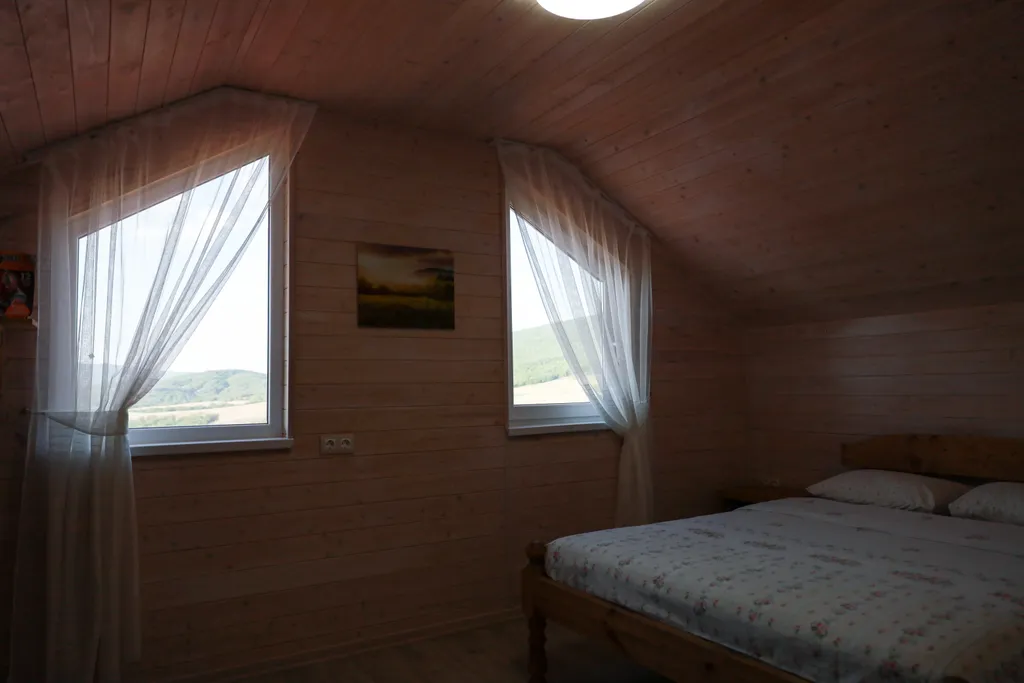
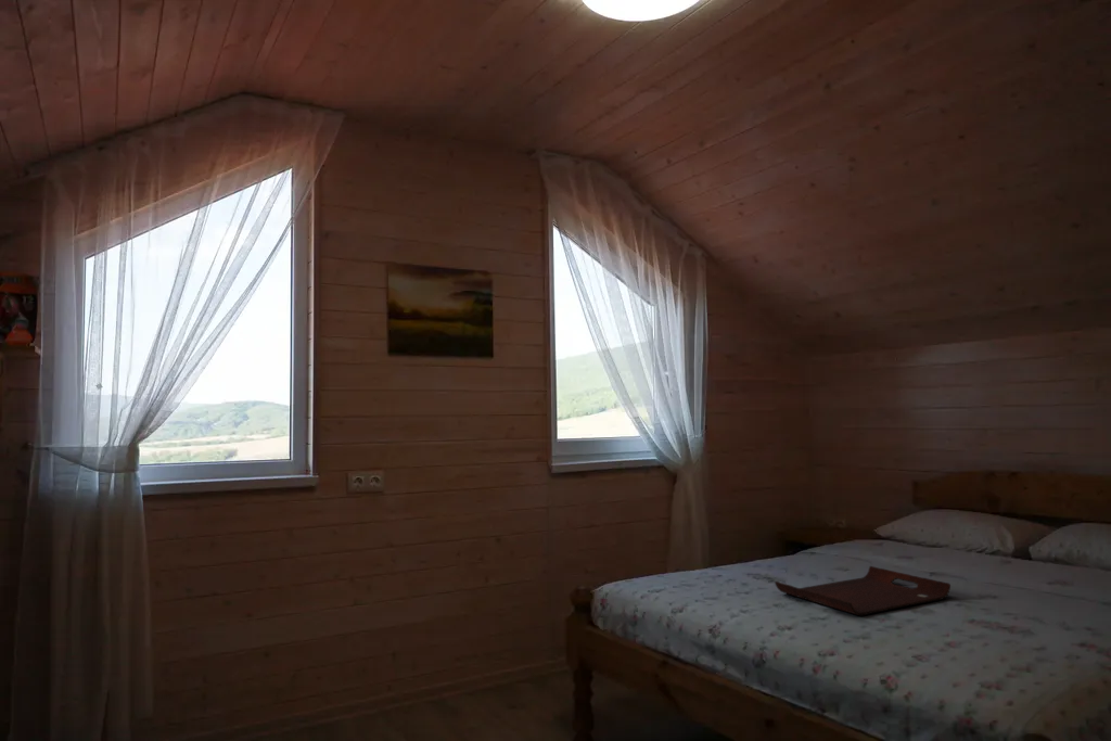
+ serving tray (861, 588)
